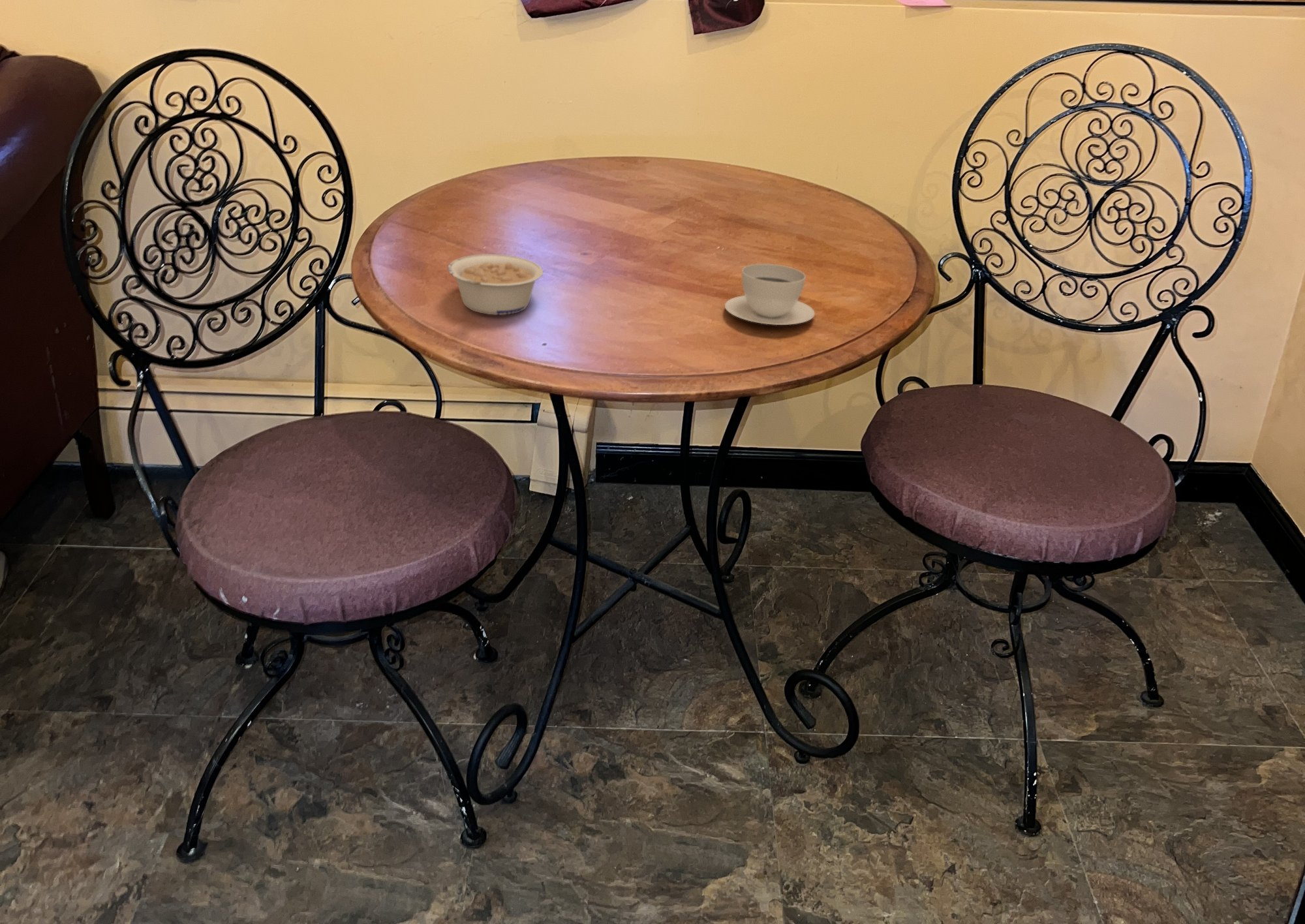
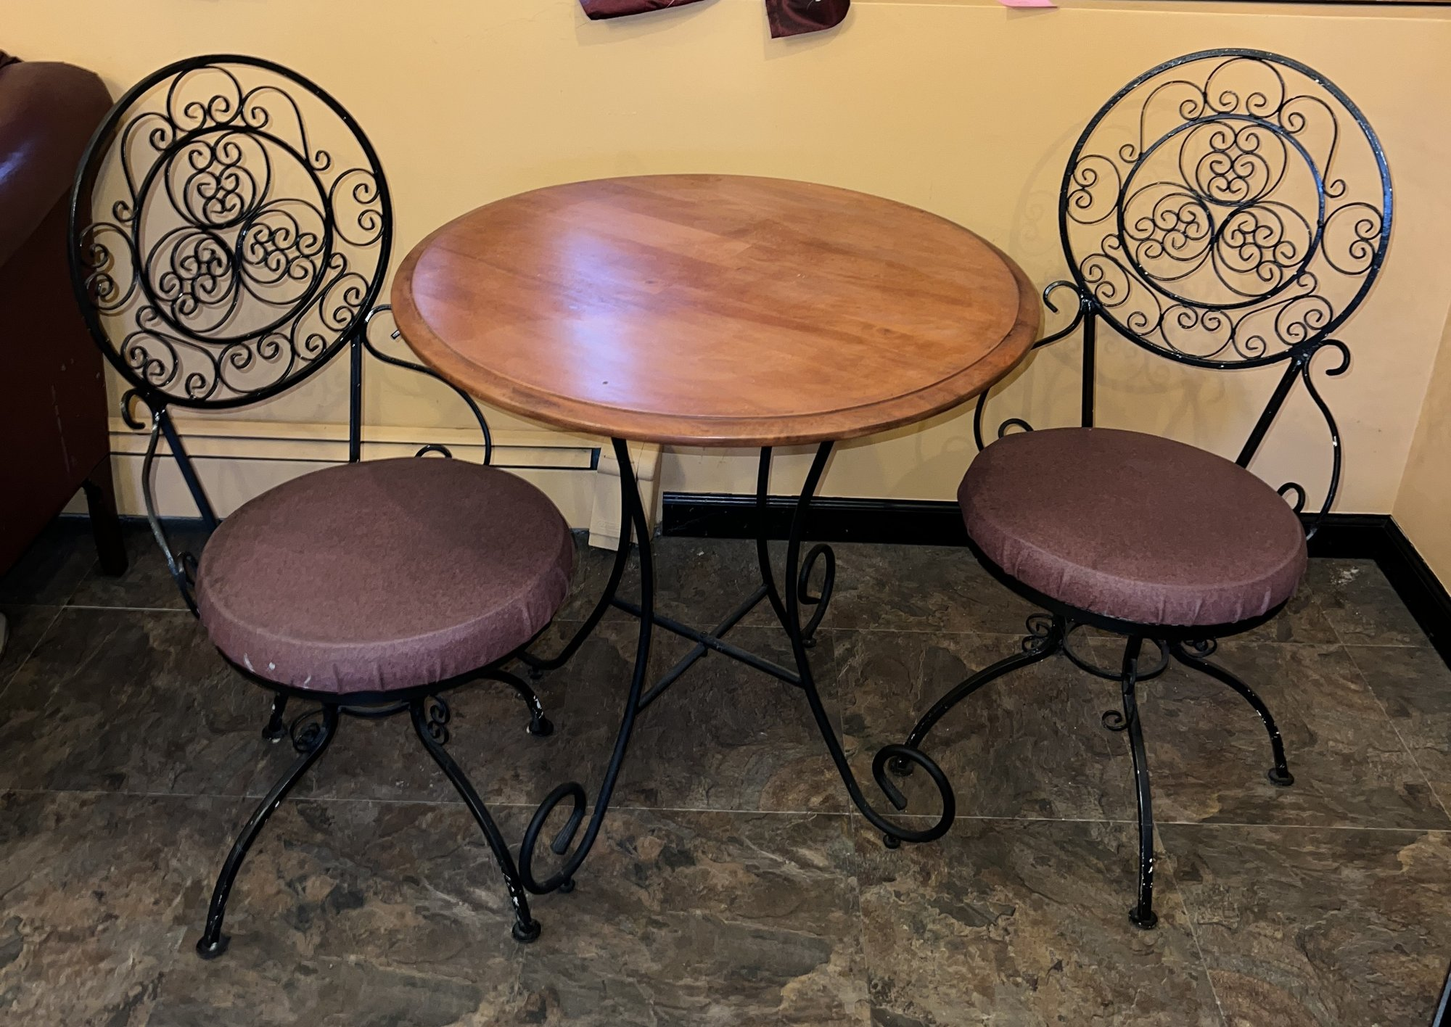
- teacup (771, 294)
- legume (497, 284)
